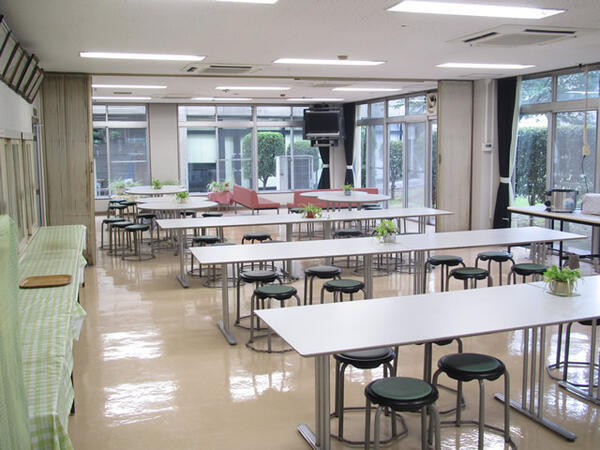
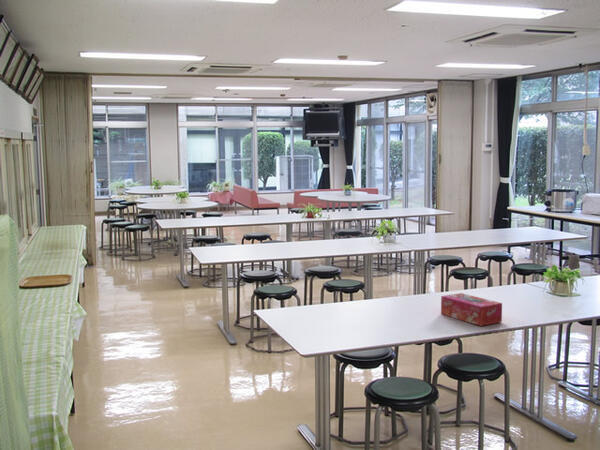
+ tissue box (470, 308)
